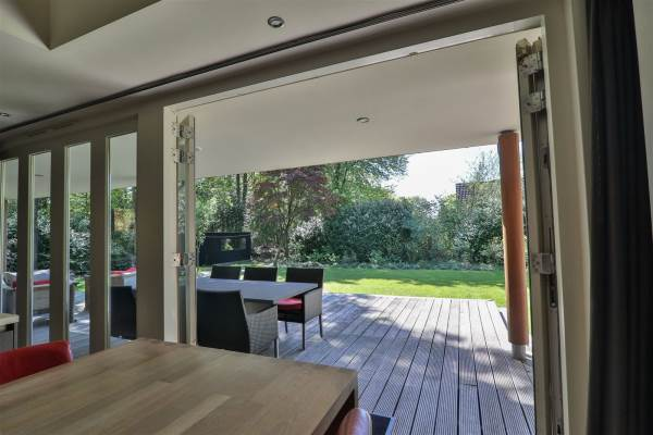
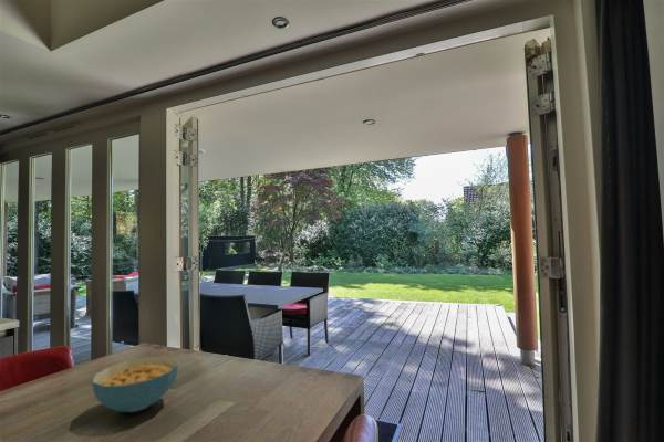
+ cereal bowl (137, 388)
